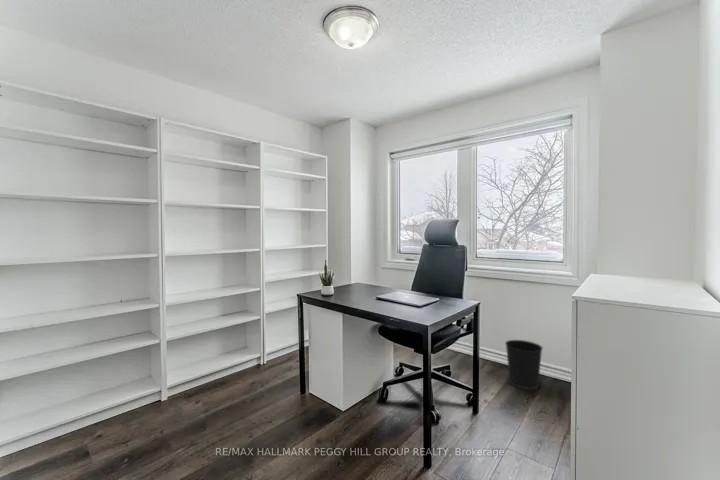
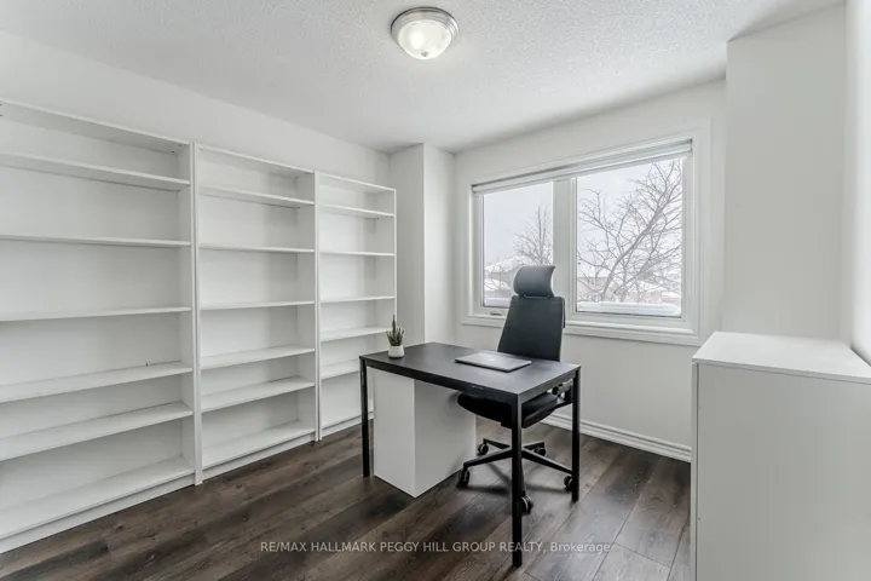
- wastebasket (523, 364)
